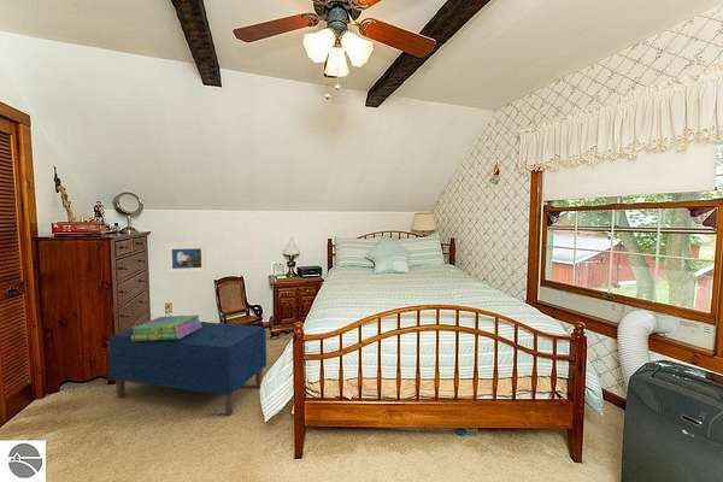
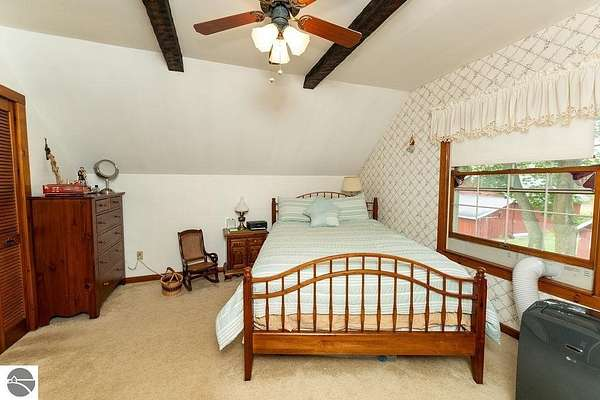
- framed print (187, 258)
- bench (190, 360)
- stack of books (169, 328)
